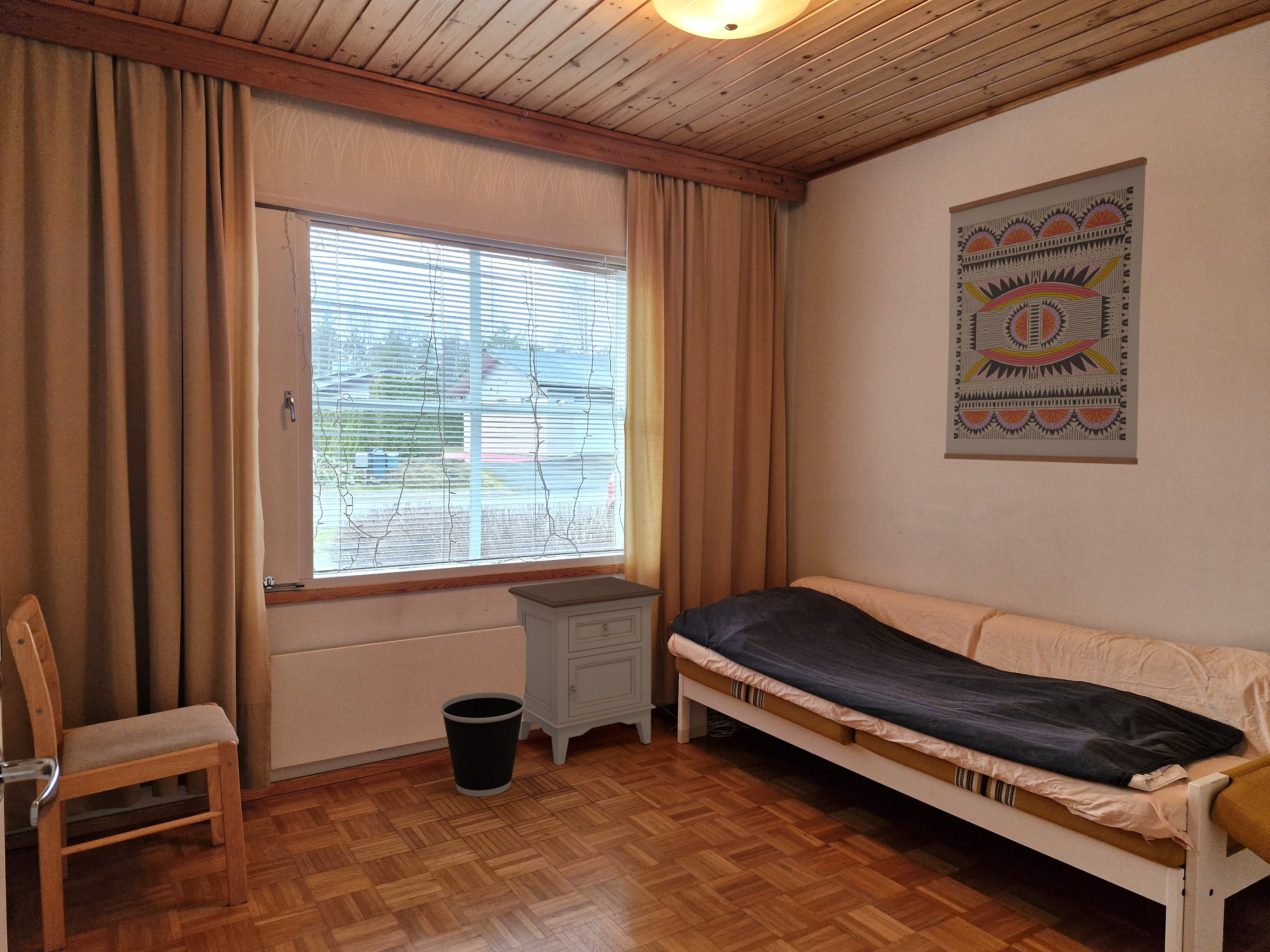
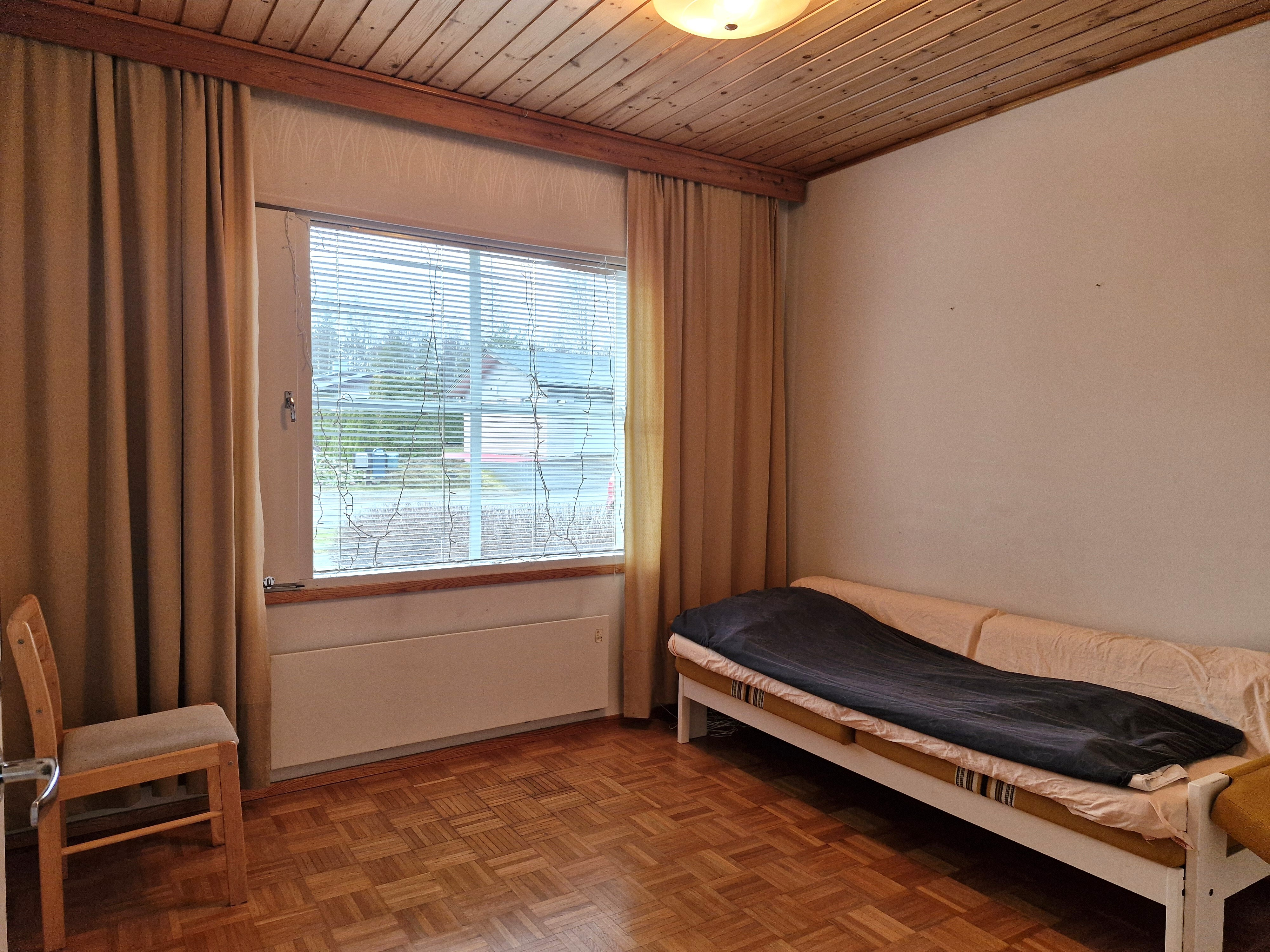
- nightstand (586, 665)
- wastebasket (483, 745)
- wall art (1035, 324)
